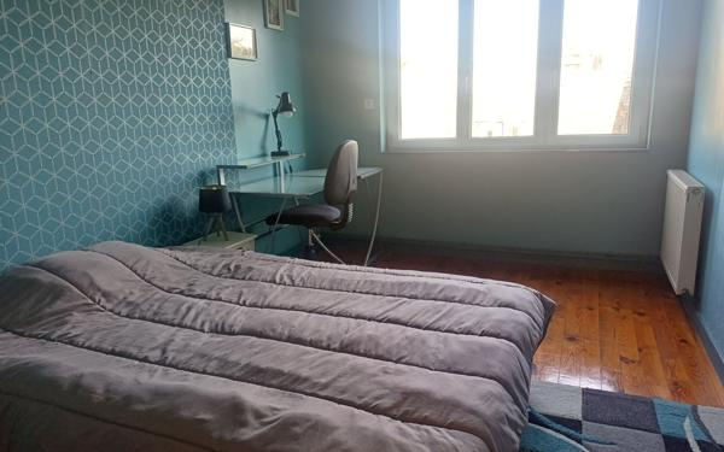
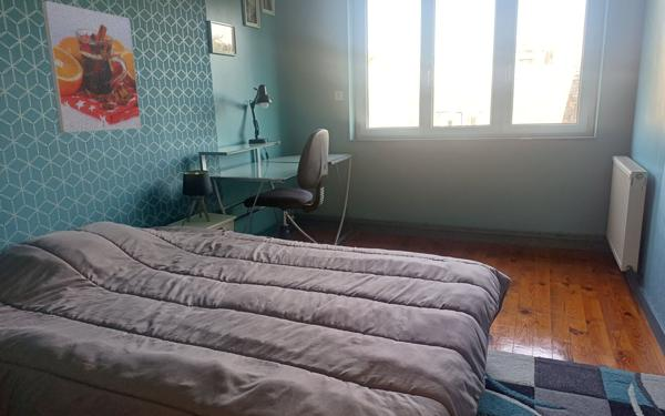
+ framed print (96, 71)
